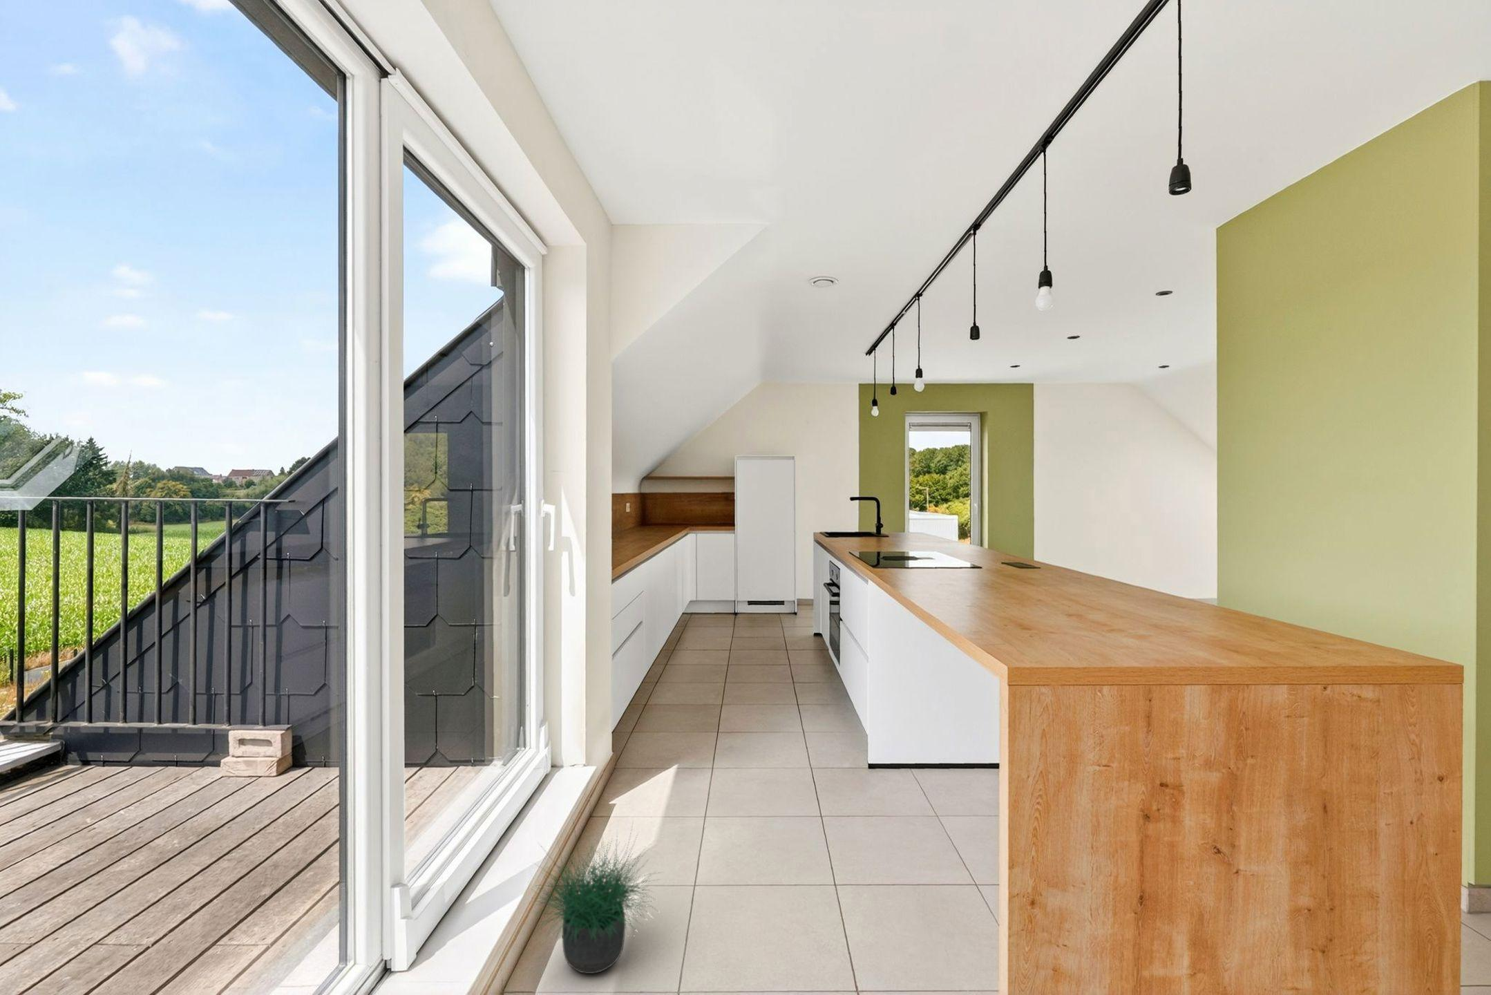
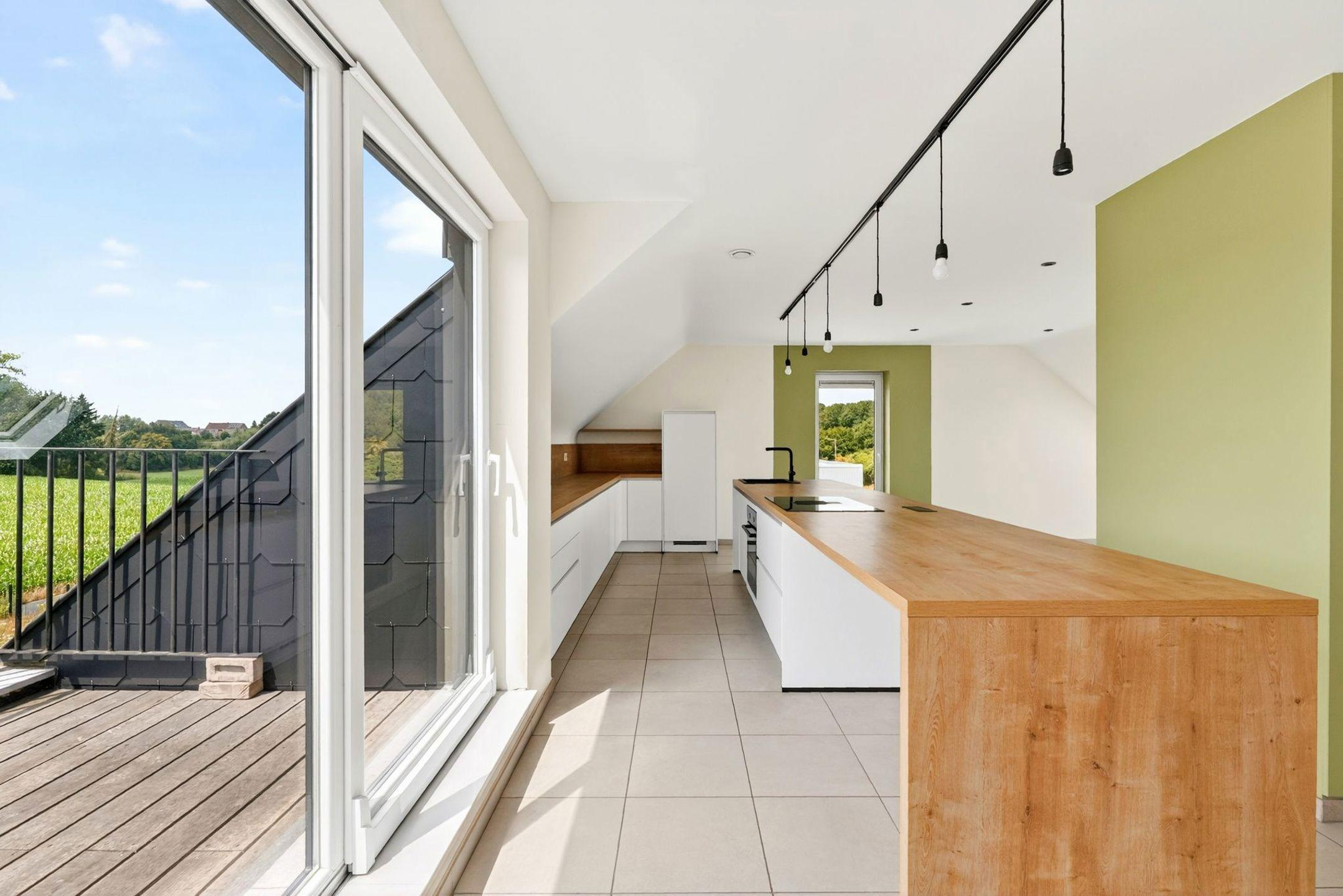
- potted plant (595, 891)
